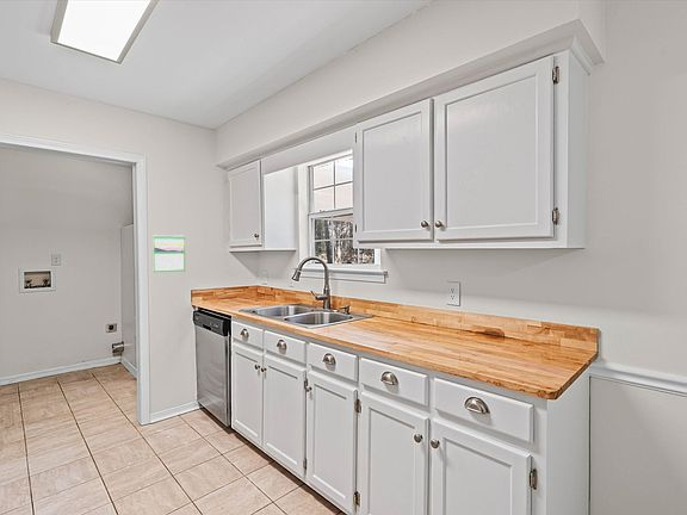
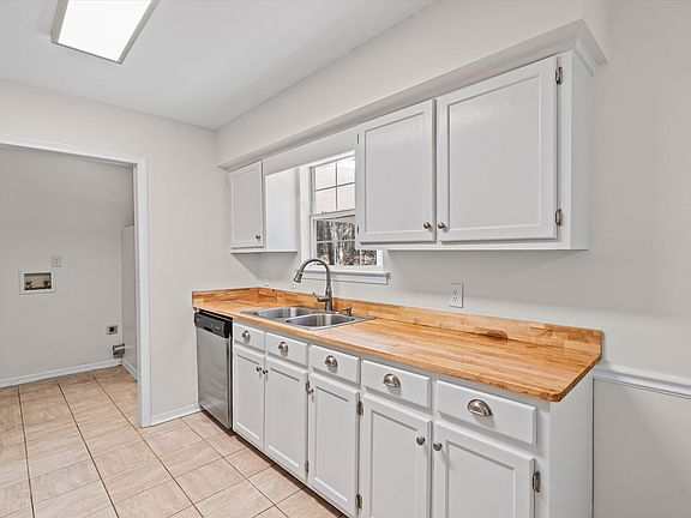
- calendar (169, 253)
